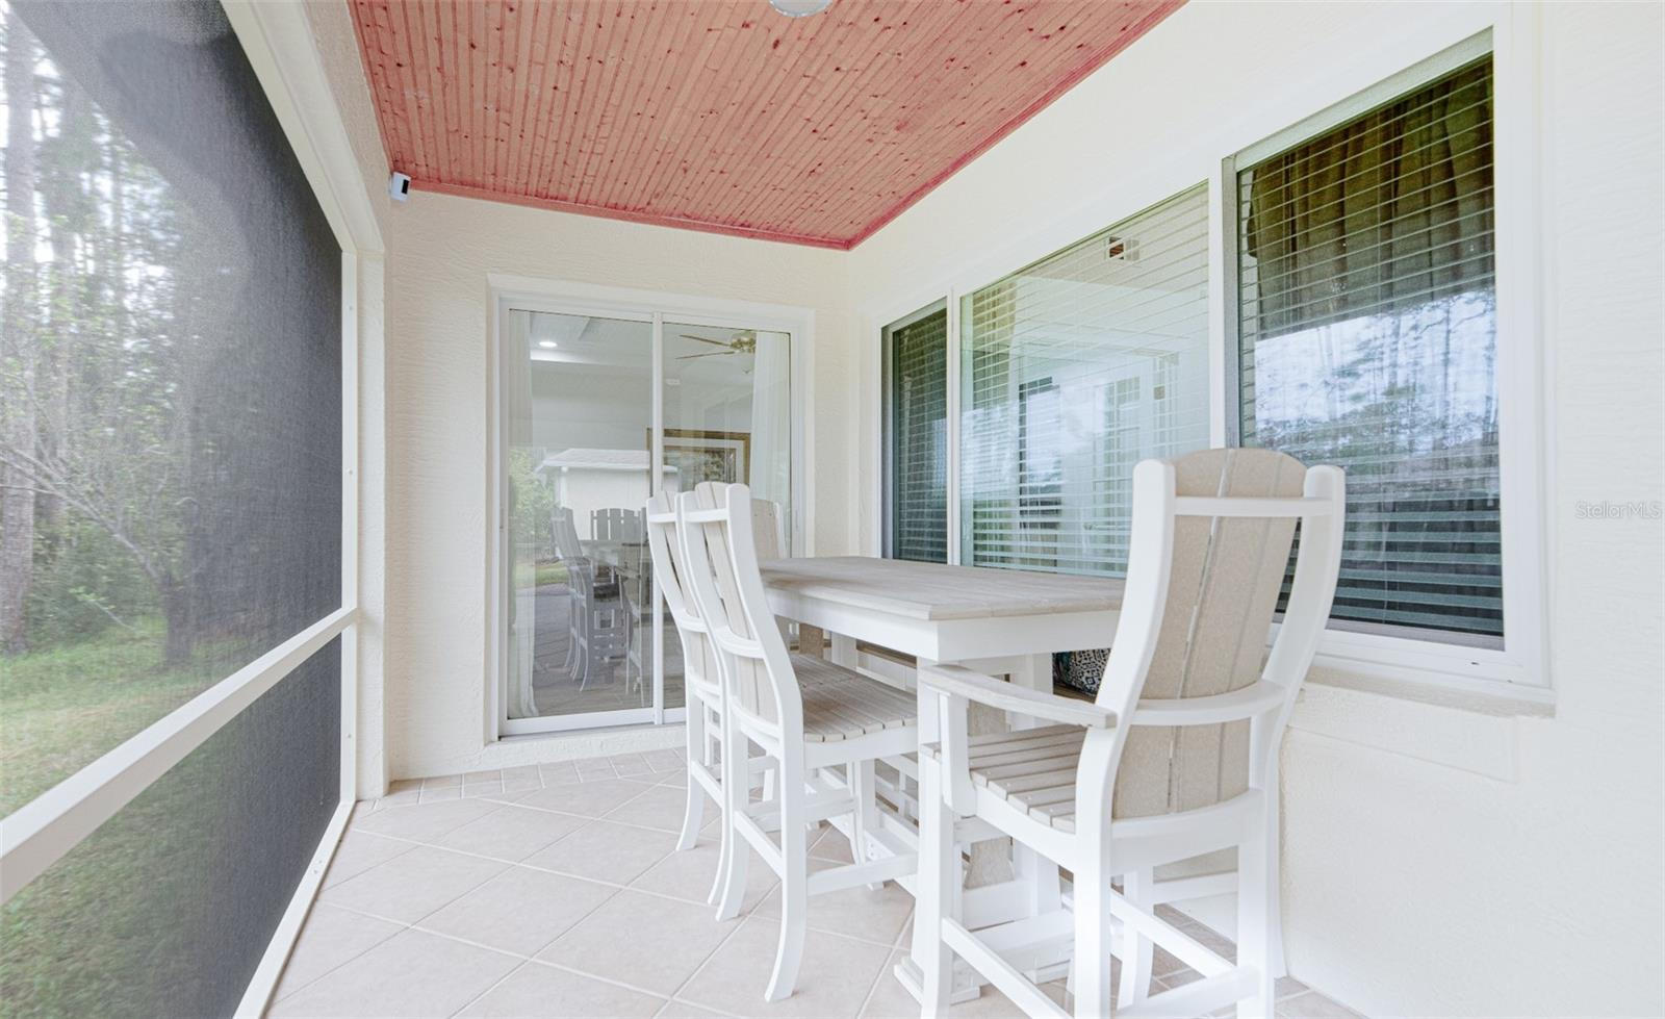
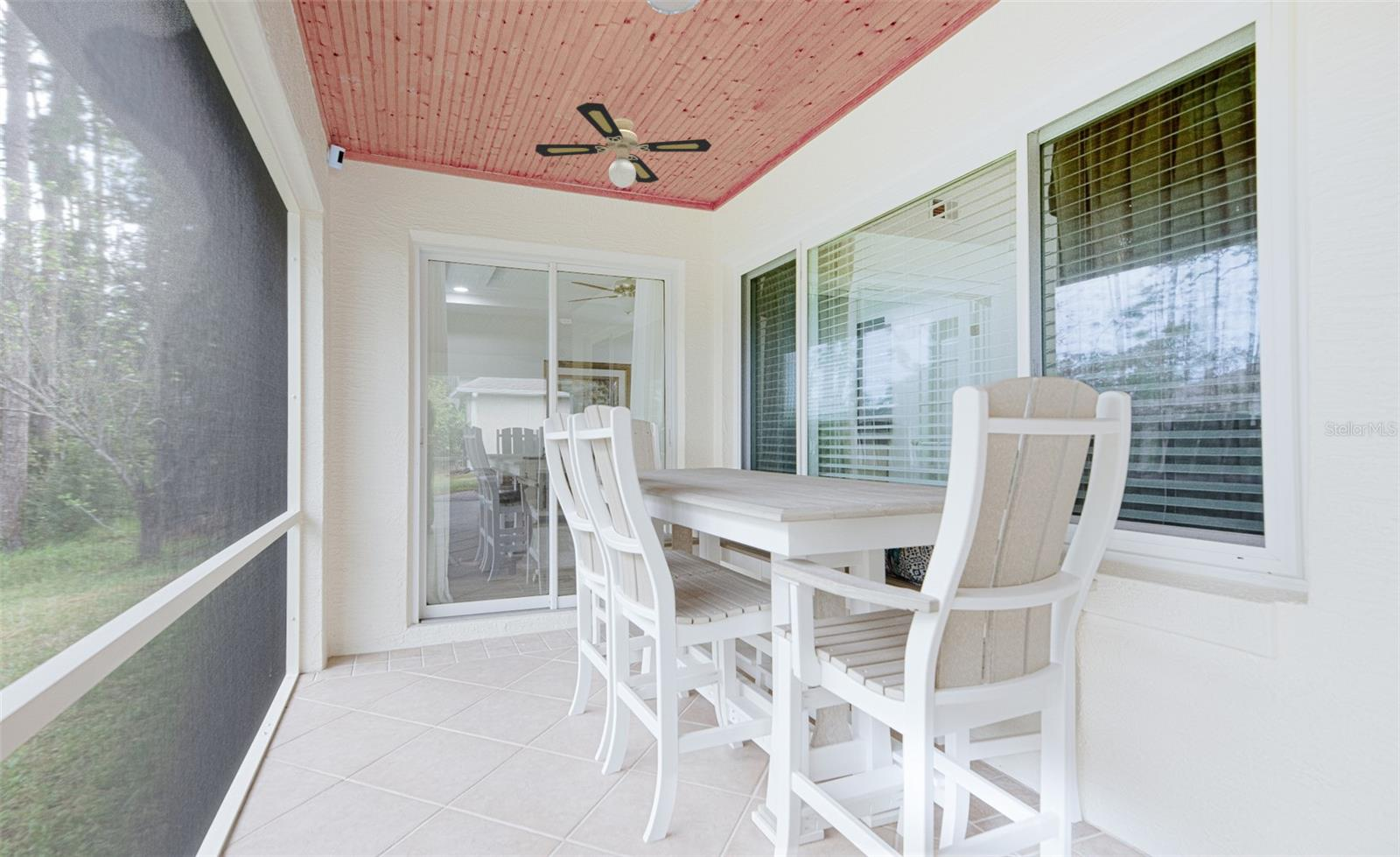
+ ceiling fan (622, 155)
